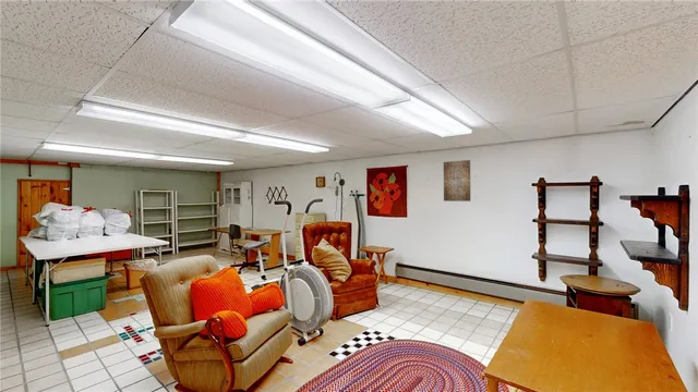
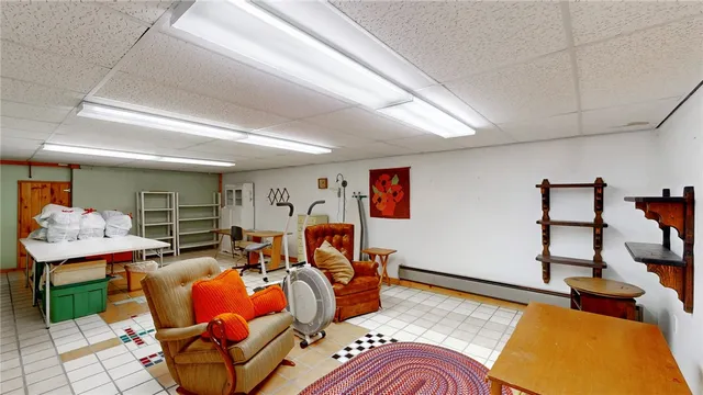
- wall art (456, 181)
